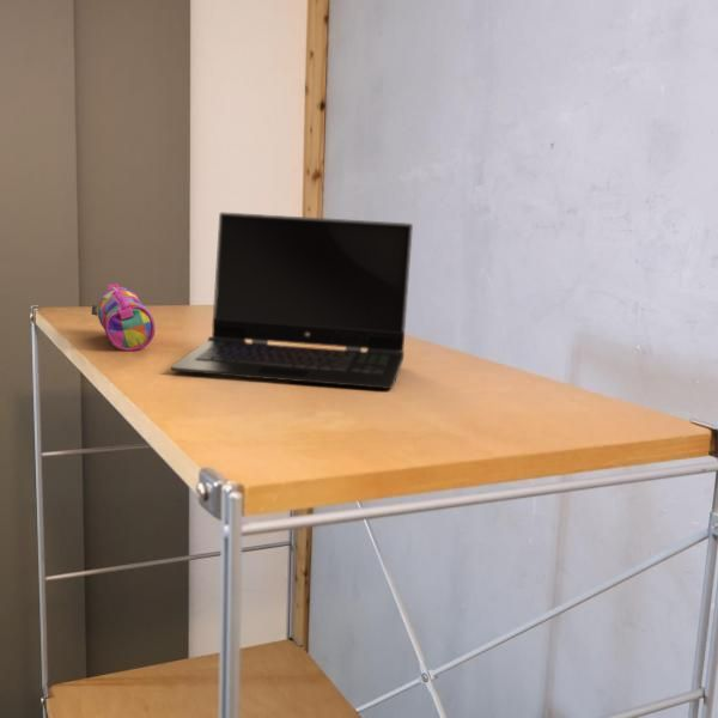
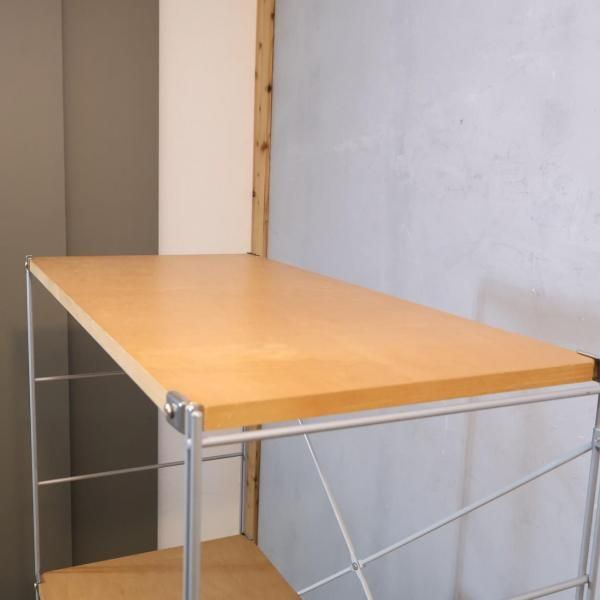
- pencil case (123, 316)
- laptop computer (298, 296)
